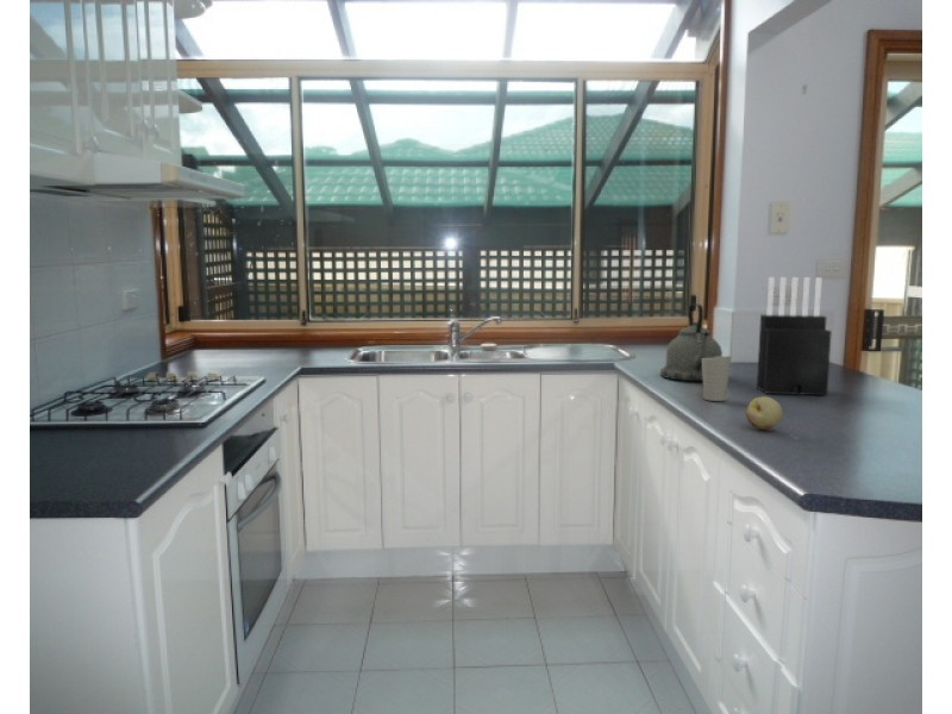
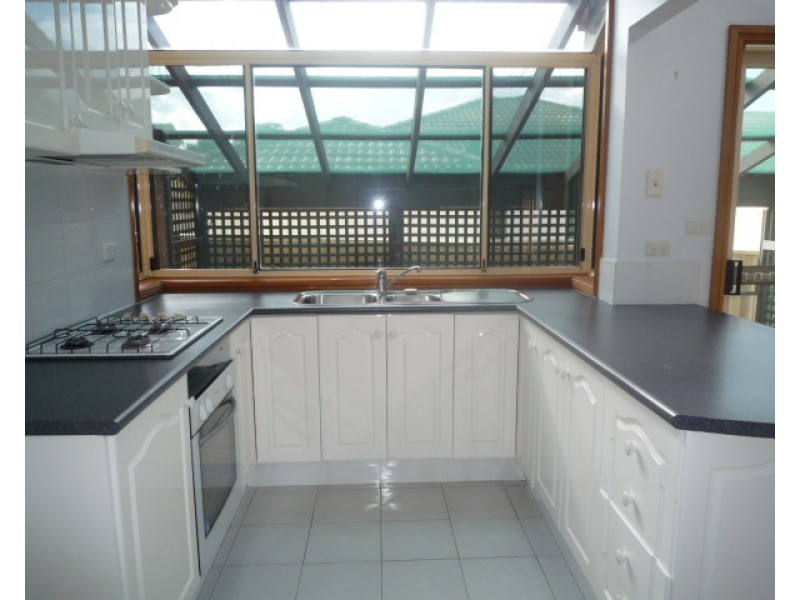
- knife block (795, 334)
- fruit (764, 413)
- kettle (696, 340)
- cup (715, 377)
